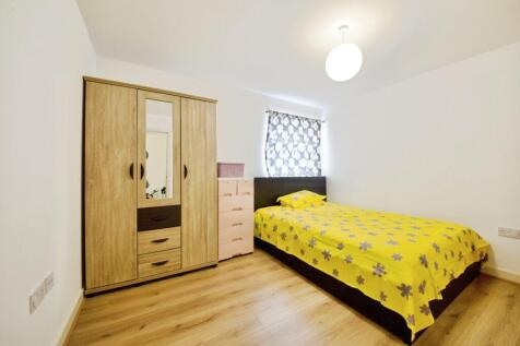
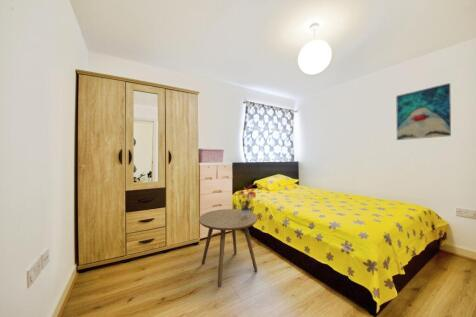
+ potted flower (246, 200)
+ side table (224, 242)
+ wall art (421, 114)
